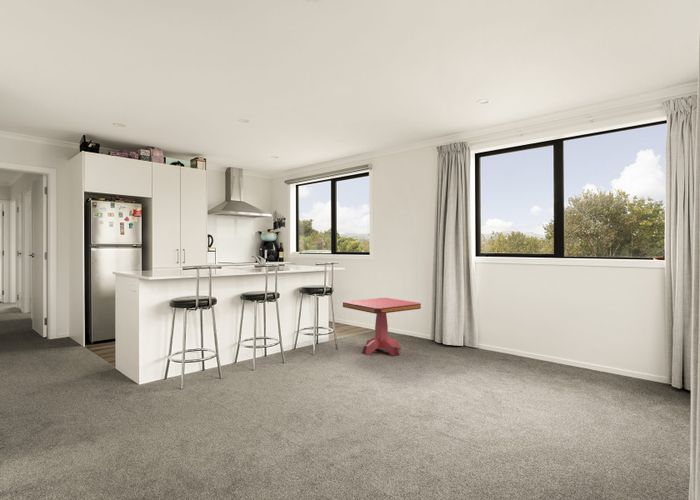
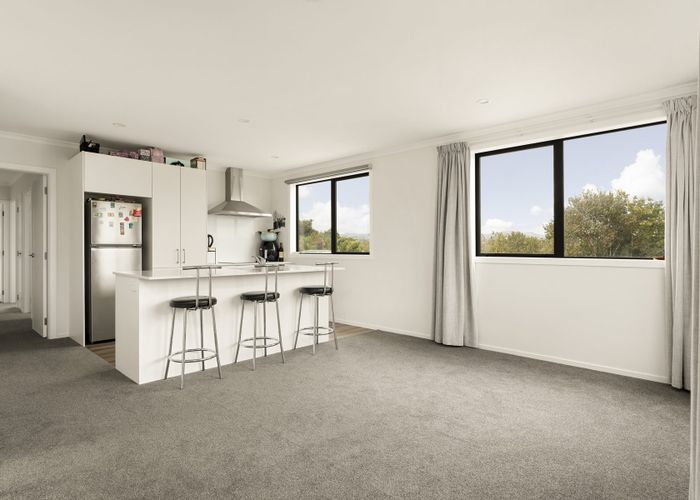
- side table (381, 326)
